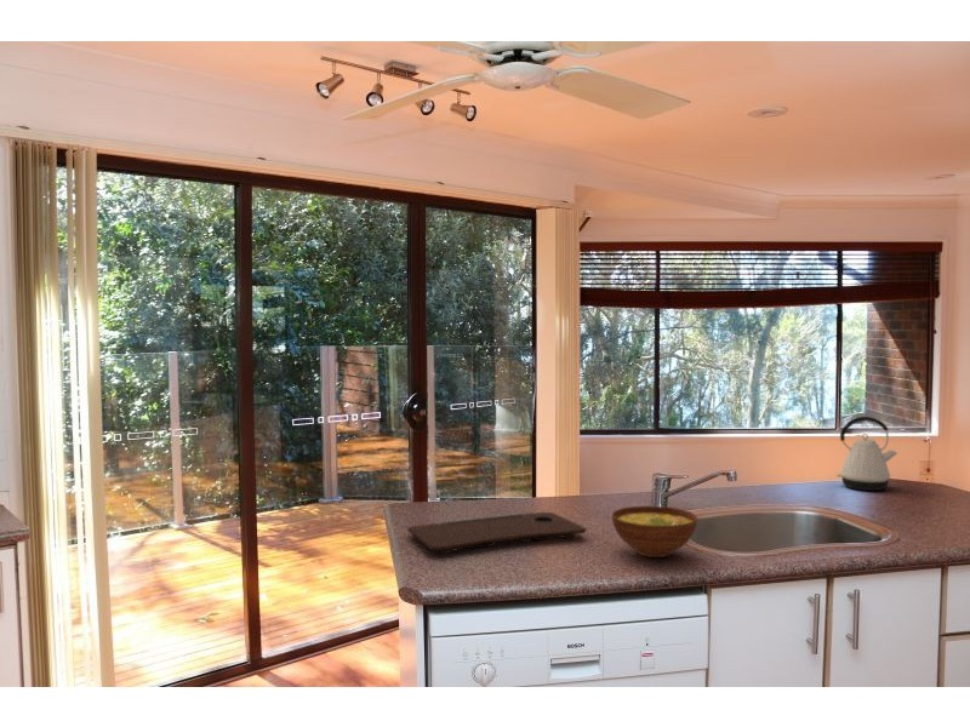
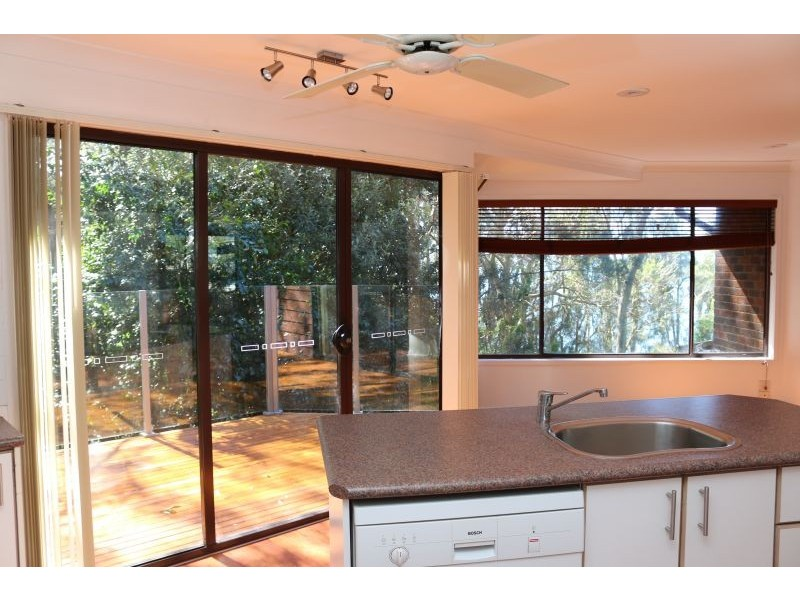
- cutting board (496, 532)
- kettle (866, 452)
- bowl (654, 534)
